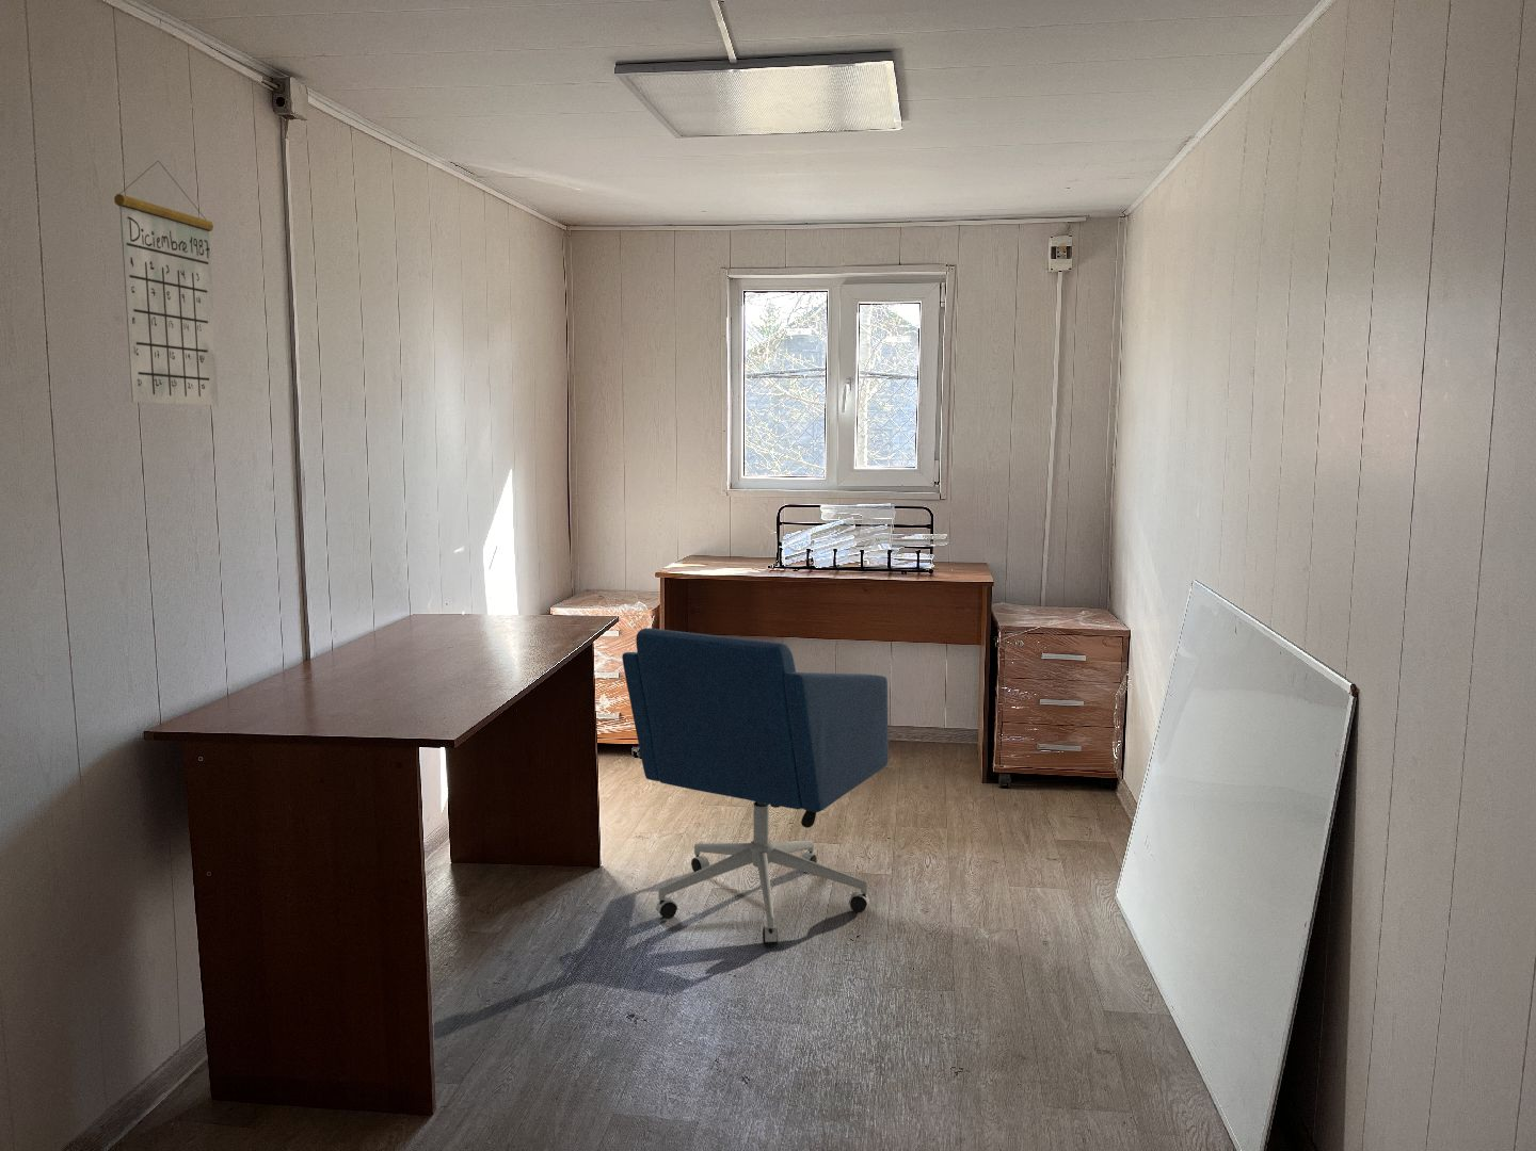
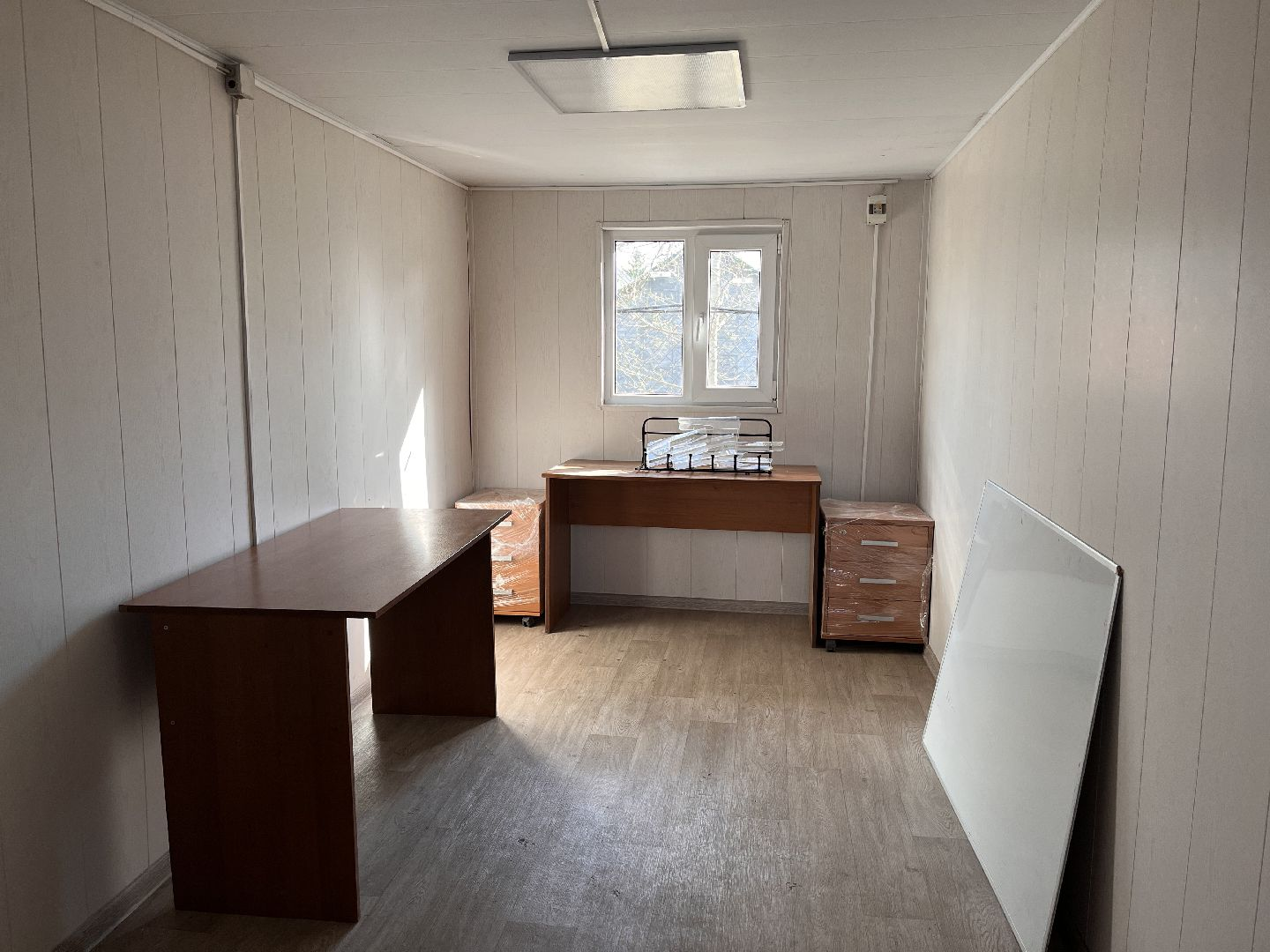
- office chair (760, 764)
- calendar (169, 283)
